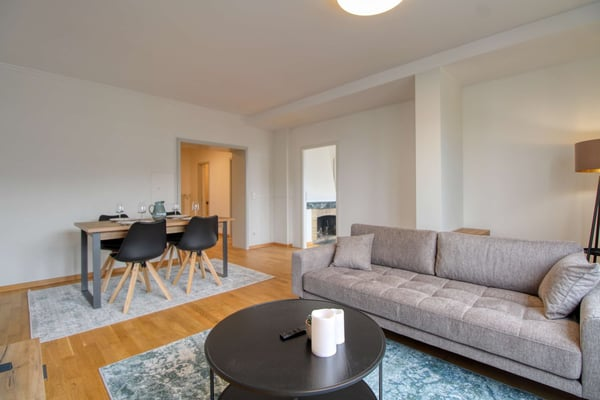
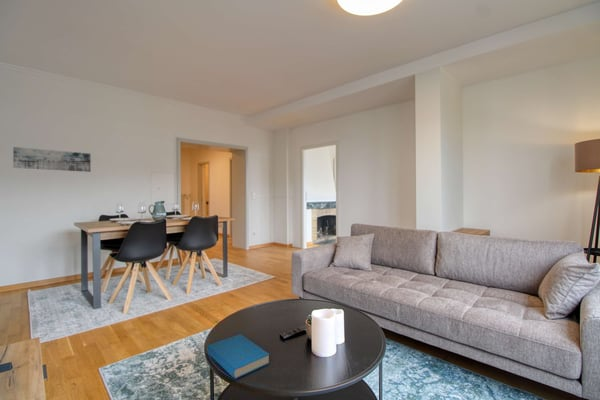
+ book (237, 354)
+ wall art (54, 160)
